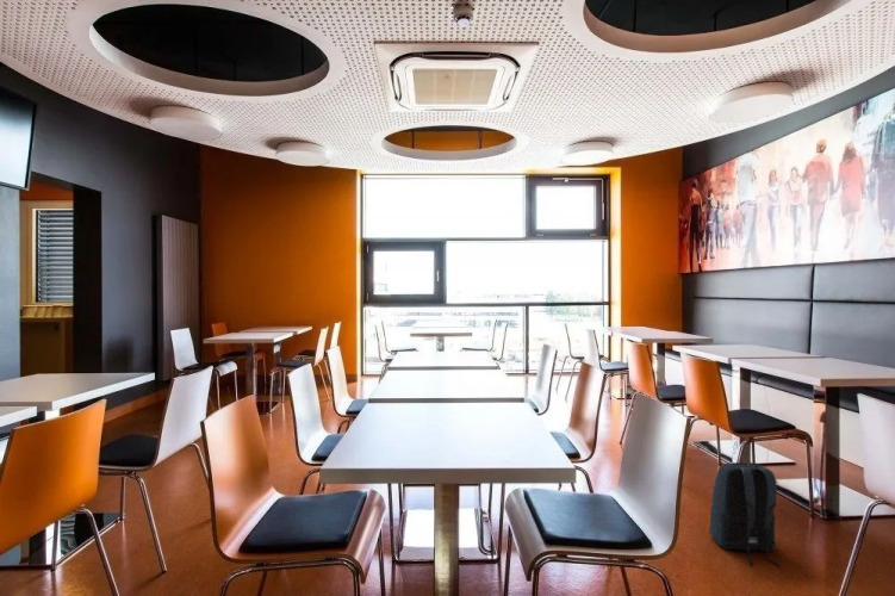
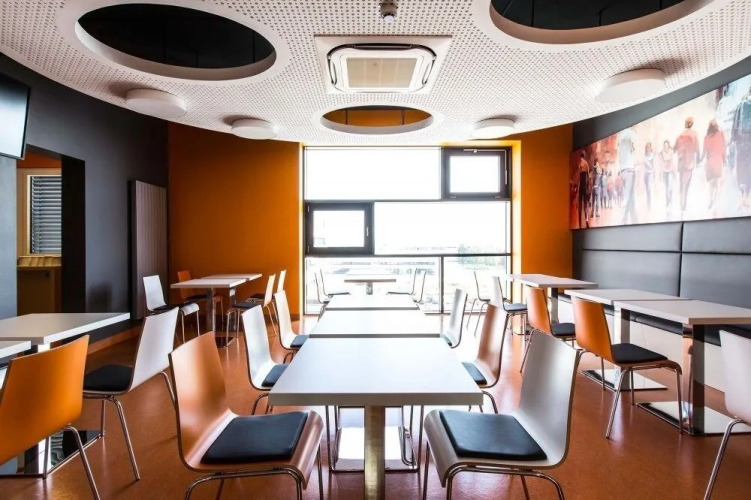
- backpack (747, 504)
